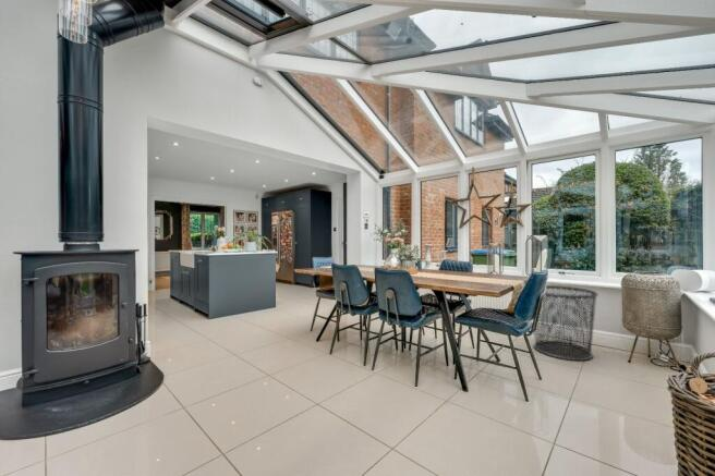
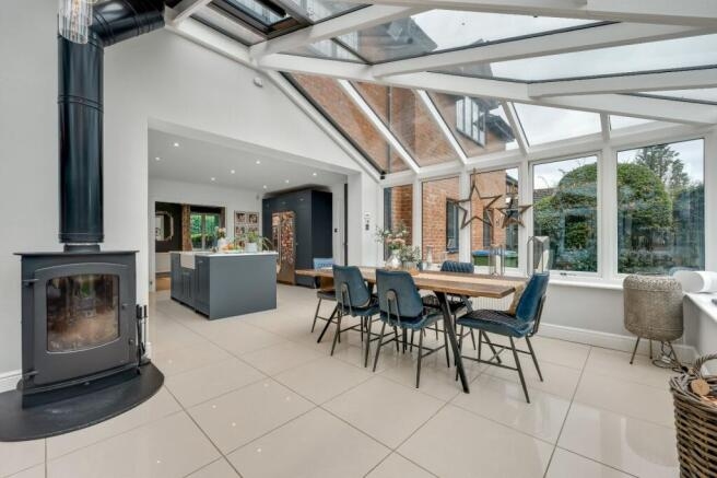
- waste bin (561, 320)
